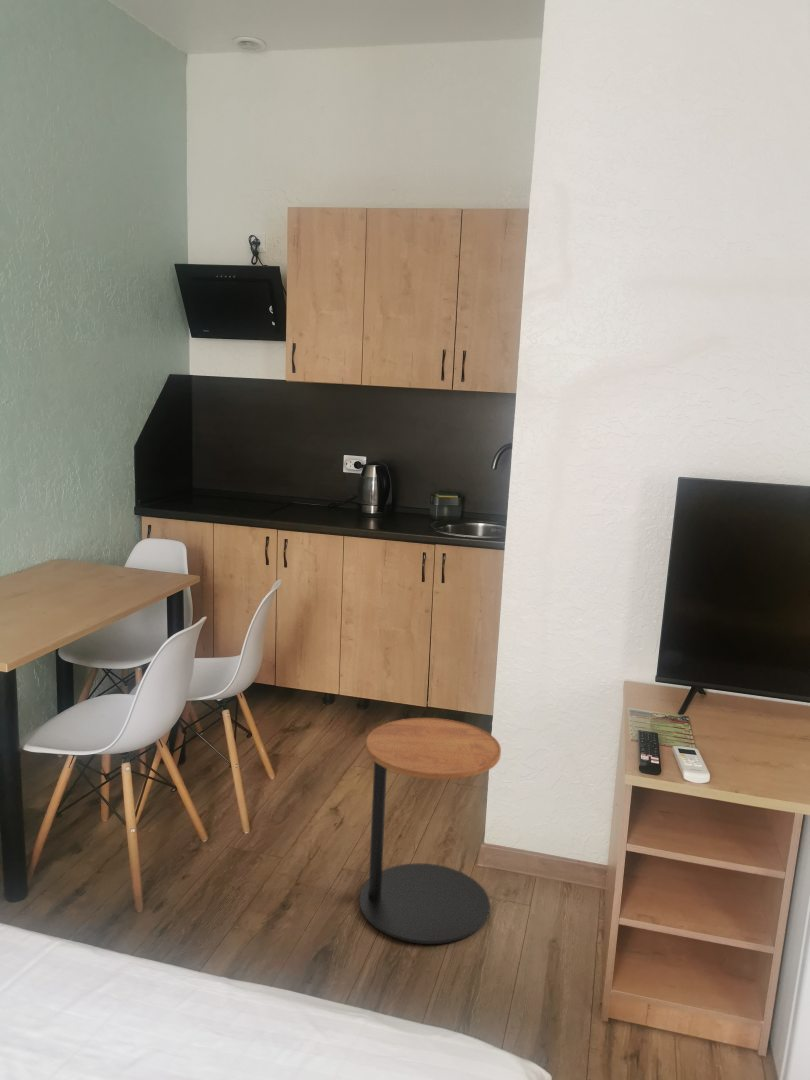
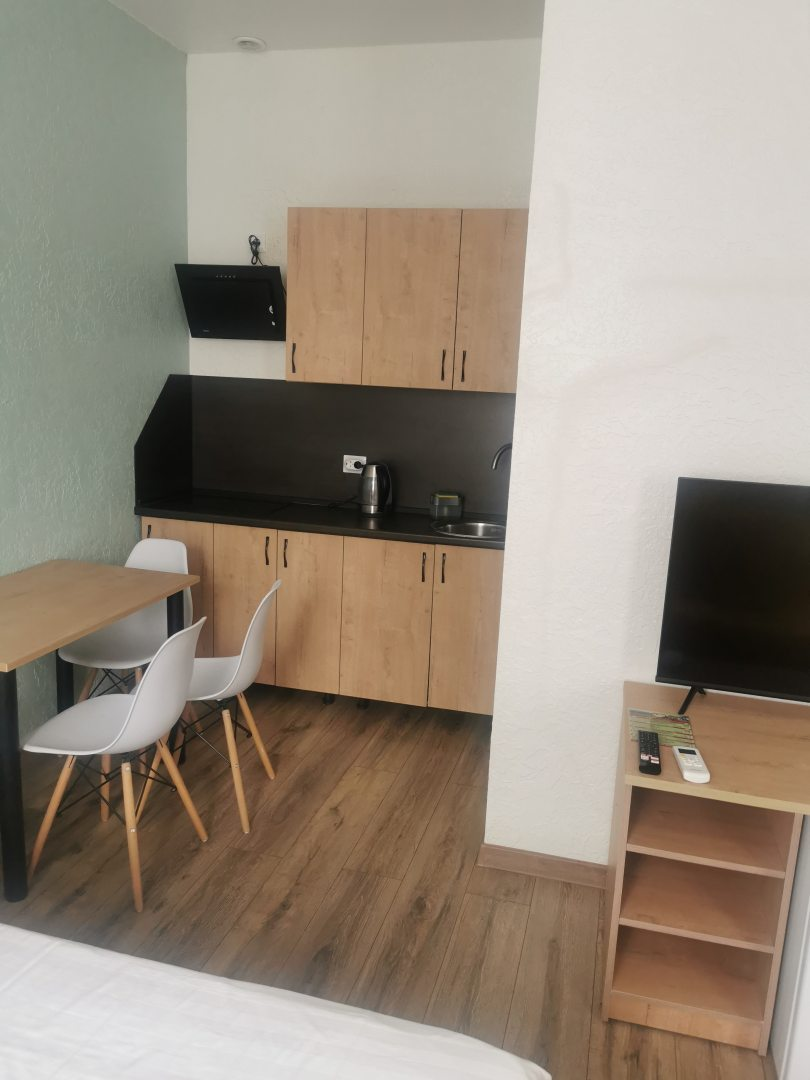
- side table (428, 864)
